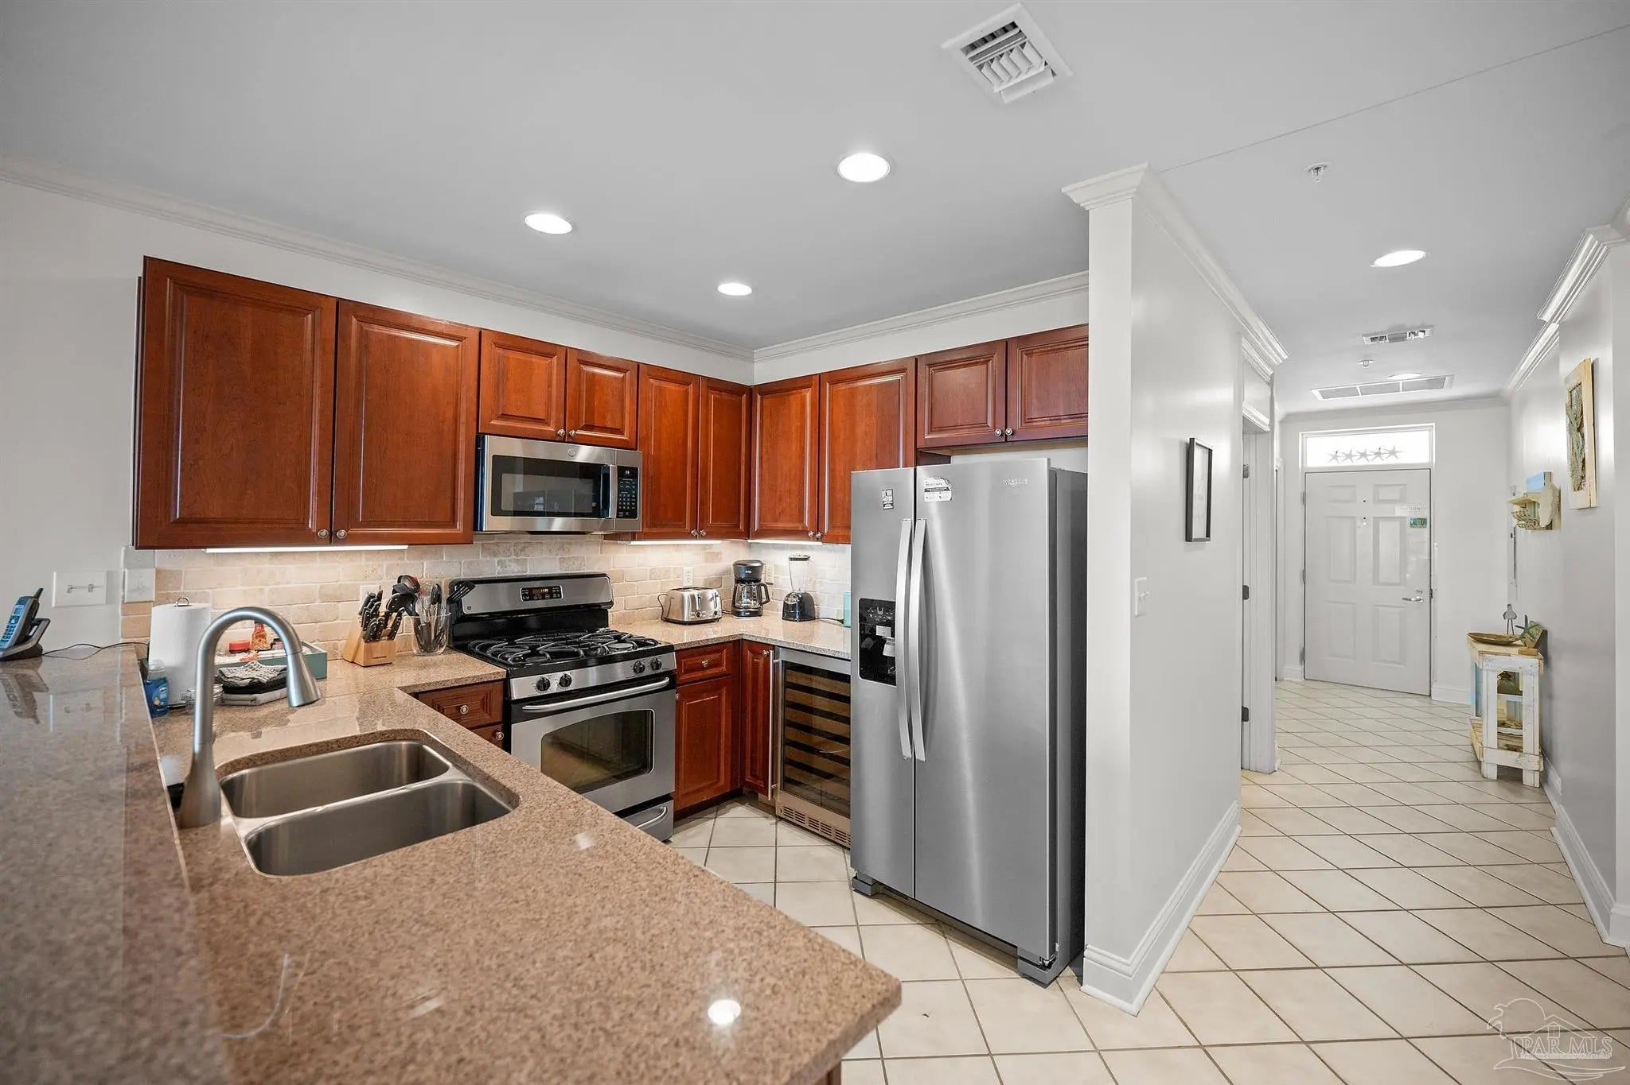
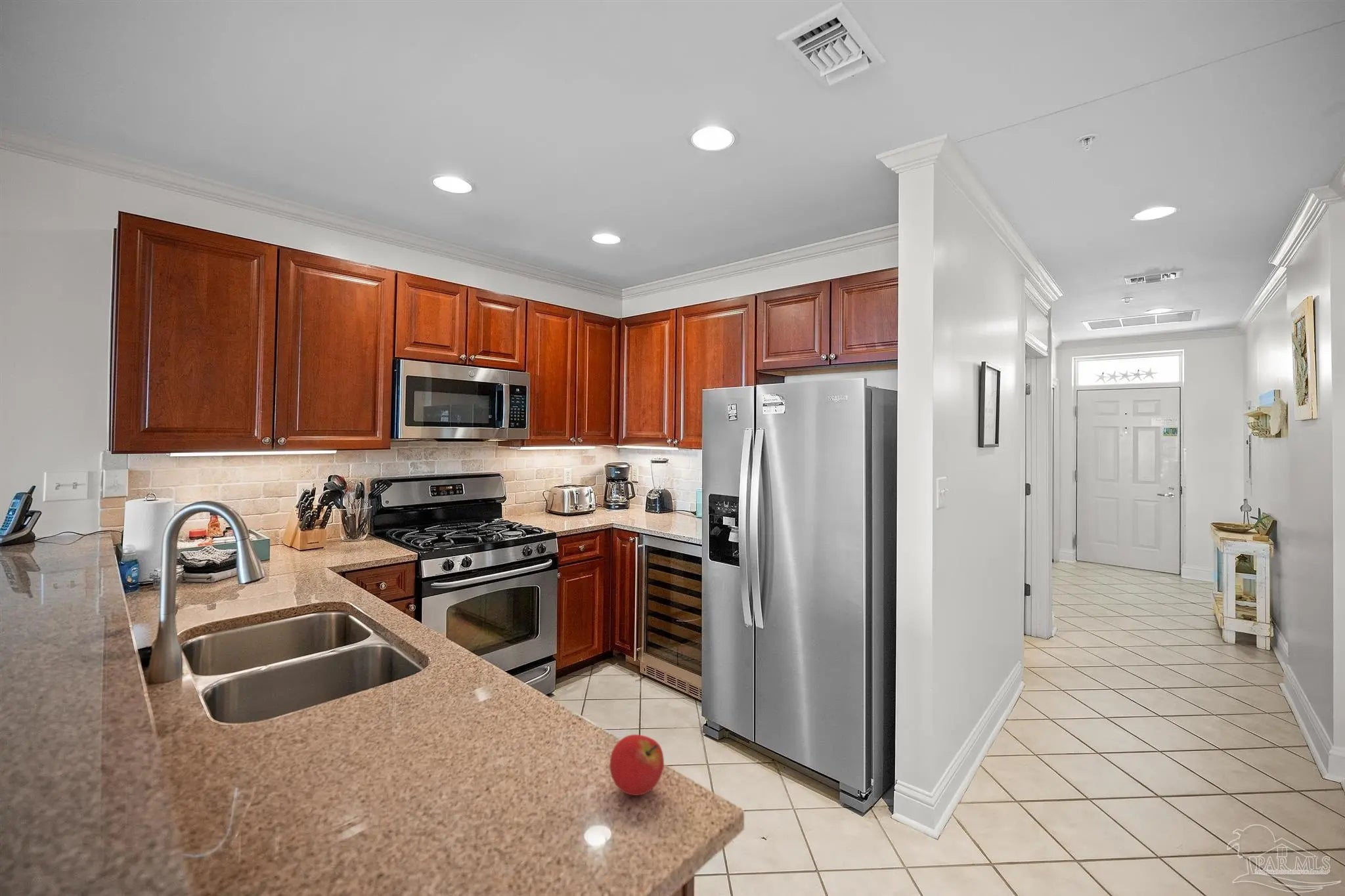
+ fruit (636, 764)
